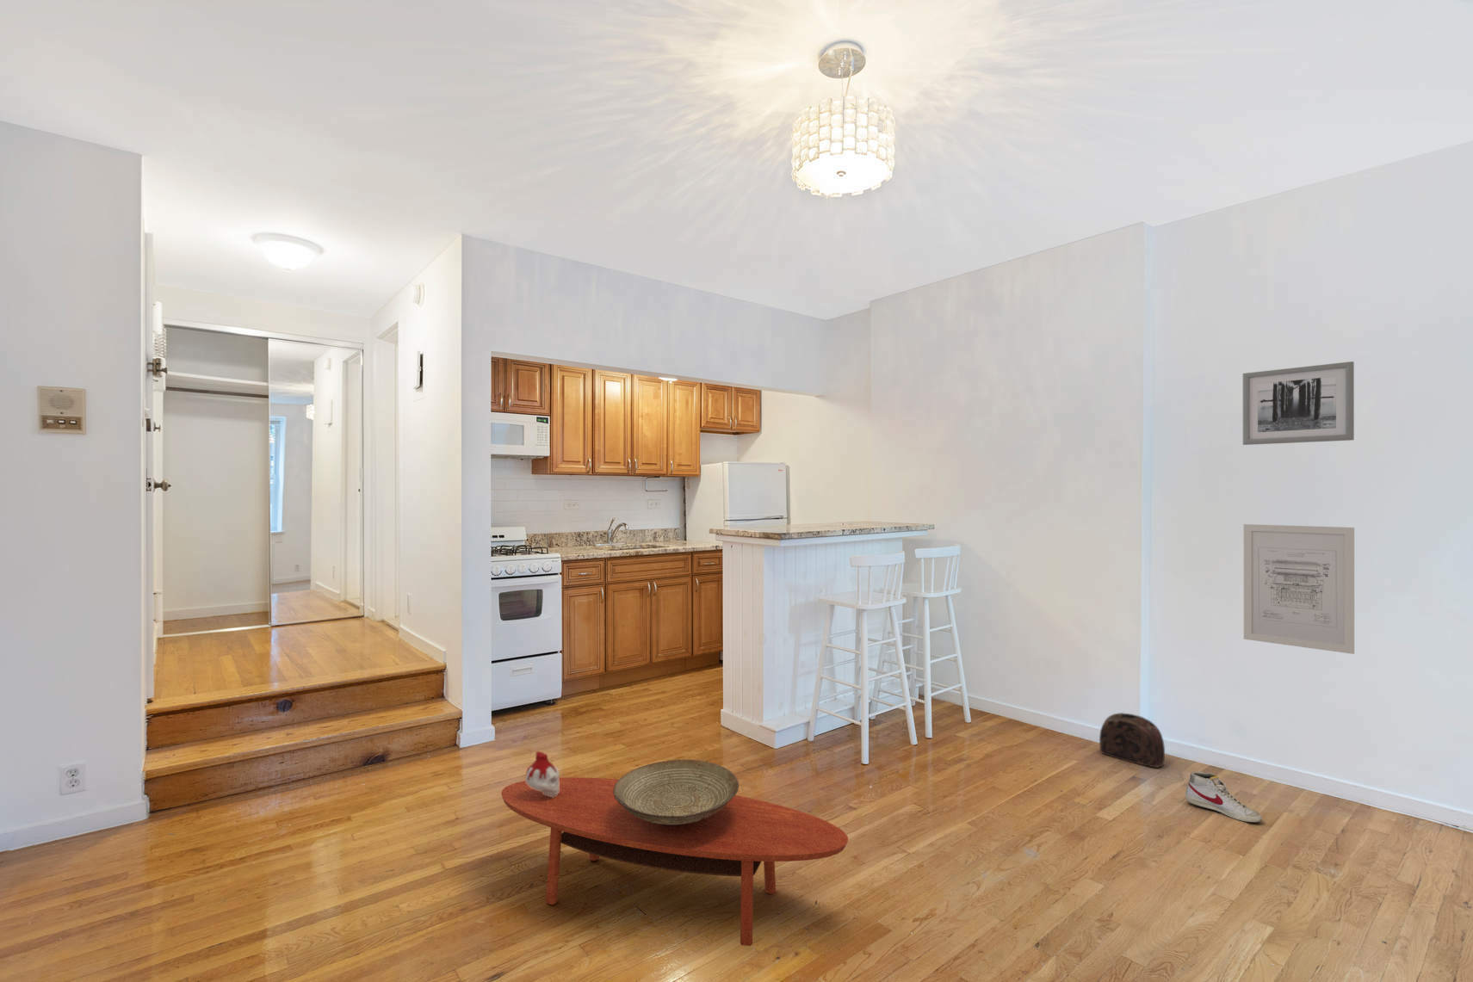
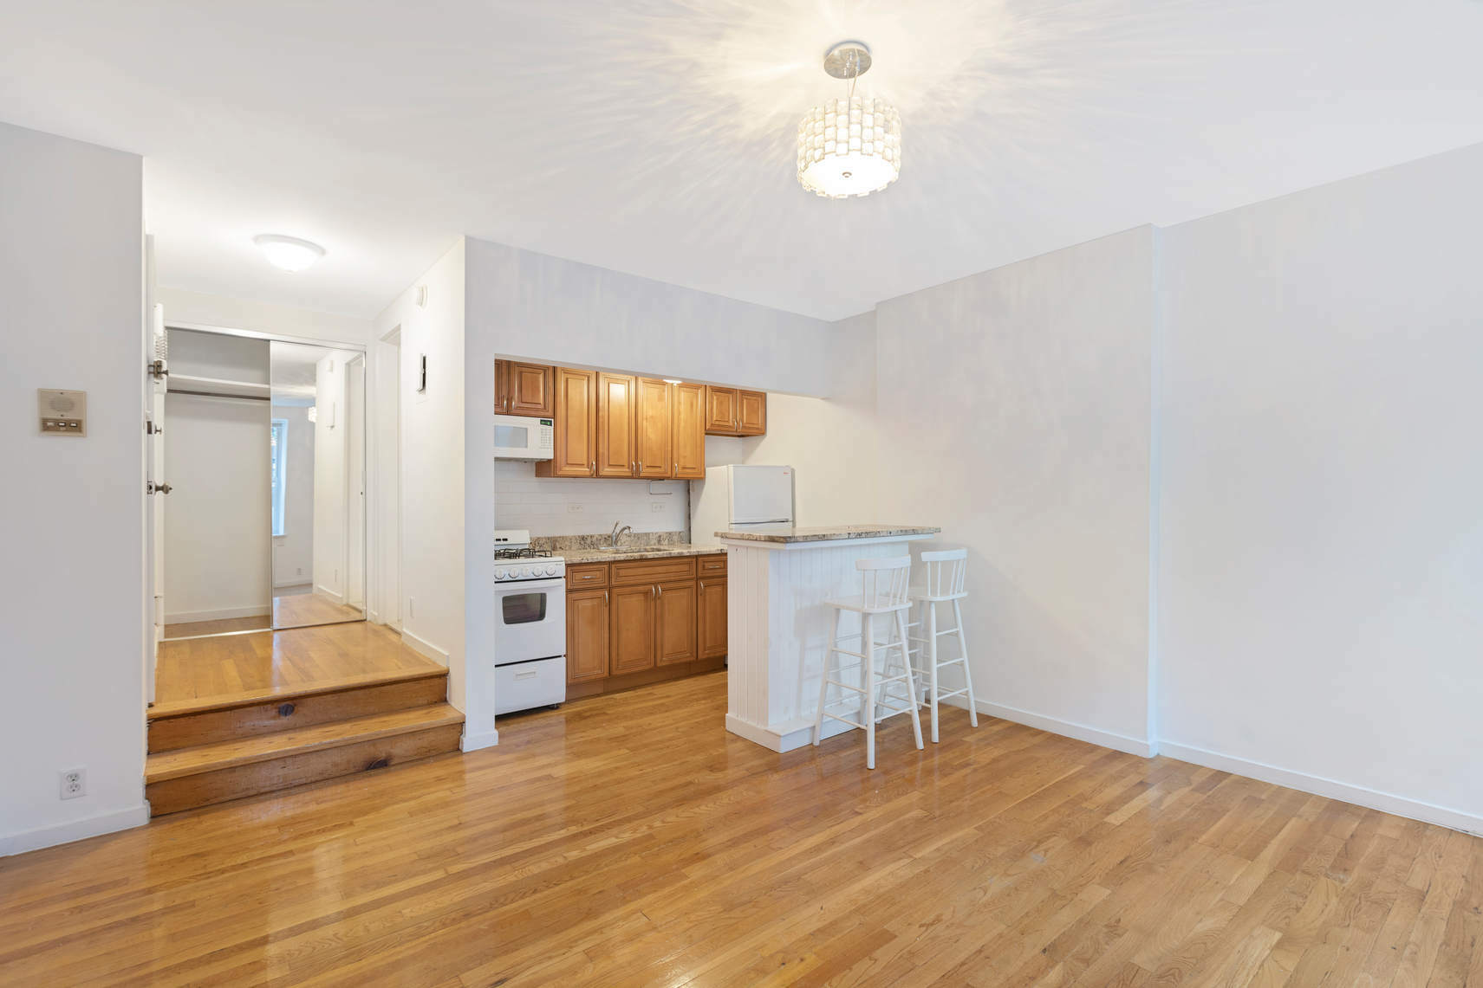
- decorative bowl (676, 799)
- wall art (1295, 404)
- candle (543, 772)
- shoe (1222, 795)
- coffee table (662, 854)
- wall art (1295, 585)
- bag (1131, 736)
